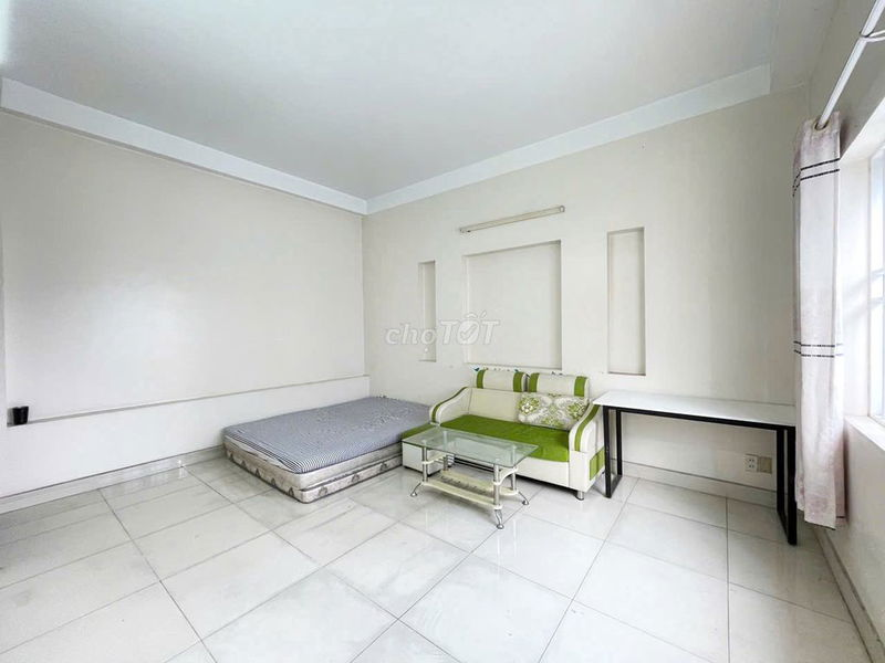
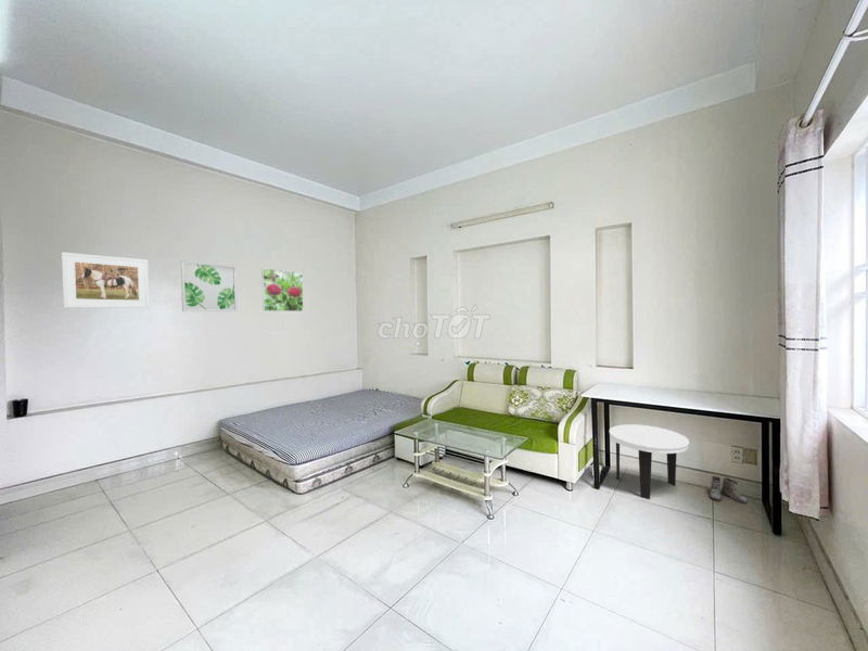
+ boots (724, 488)
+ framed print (283, 291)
+ side table (647, 460)
+ wall art (209, 288)
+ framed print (107, 282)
